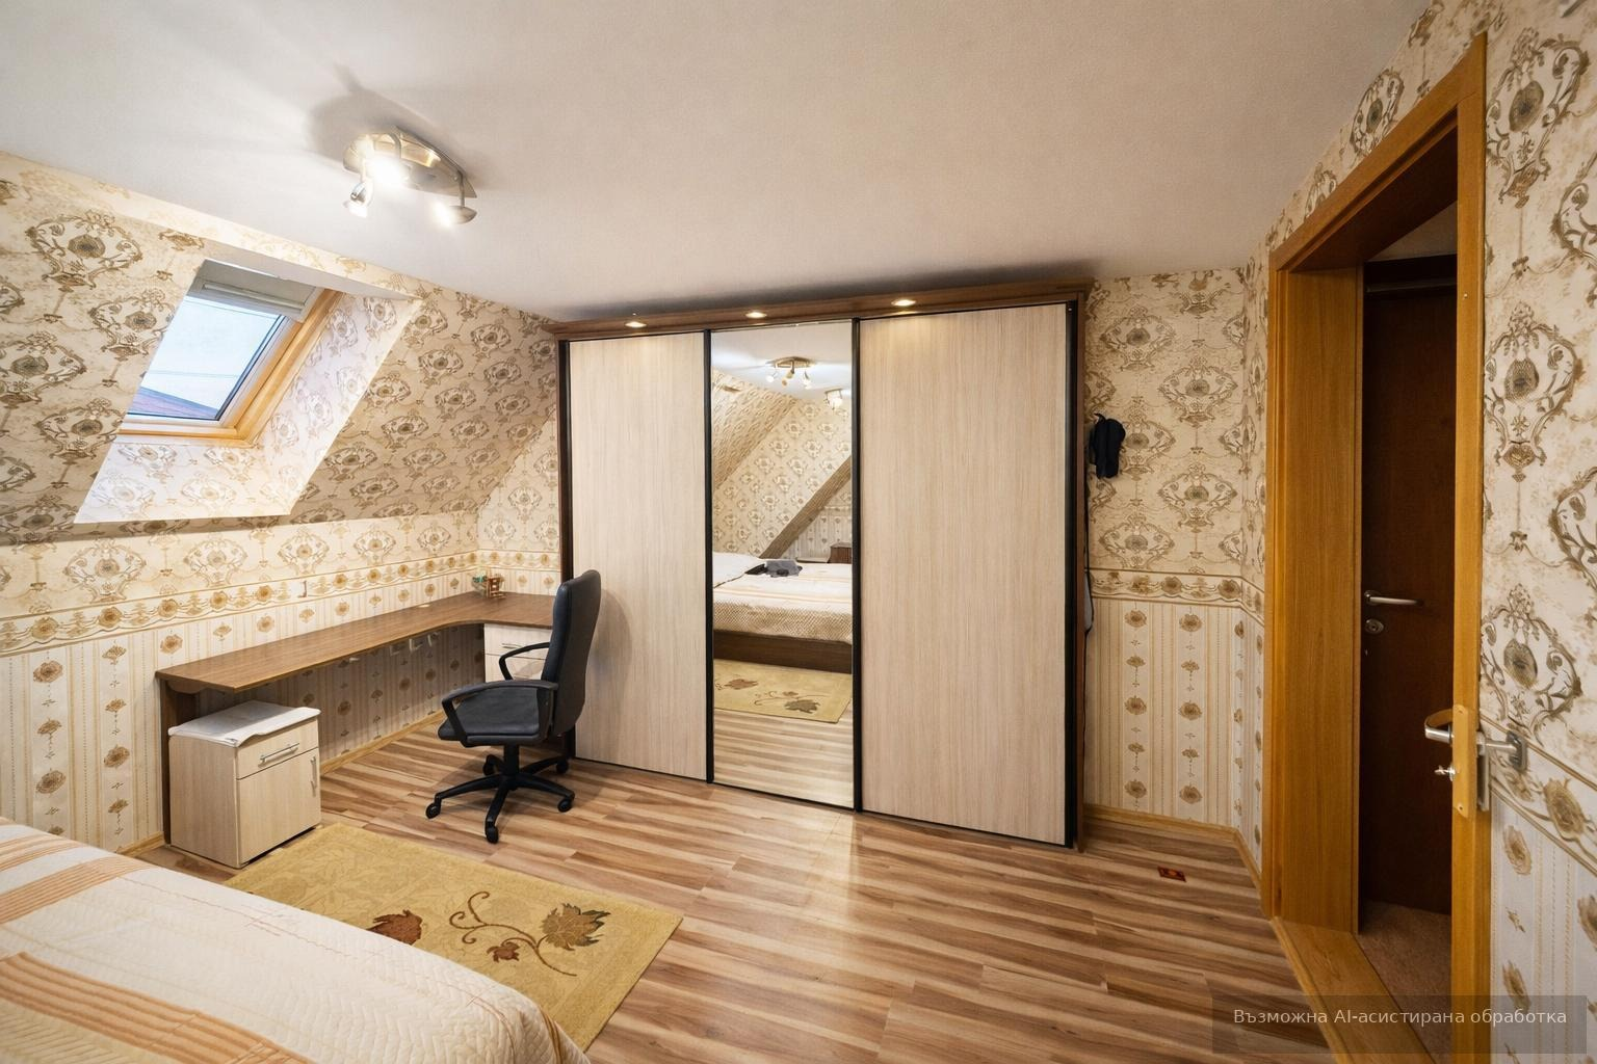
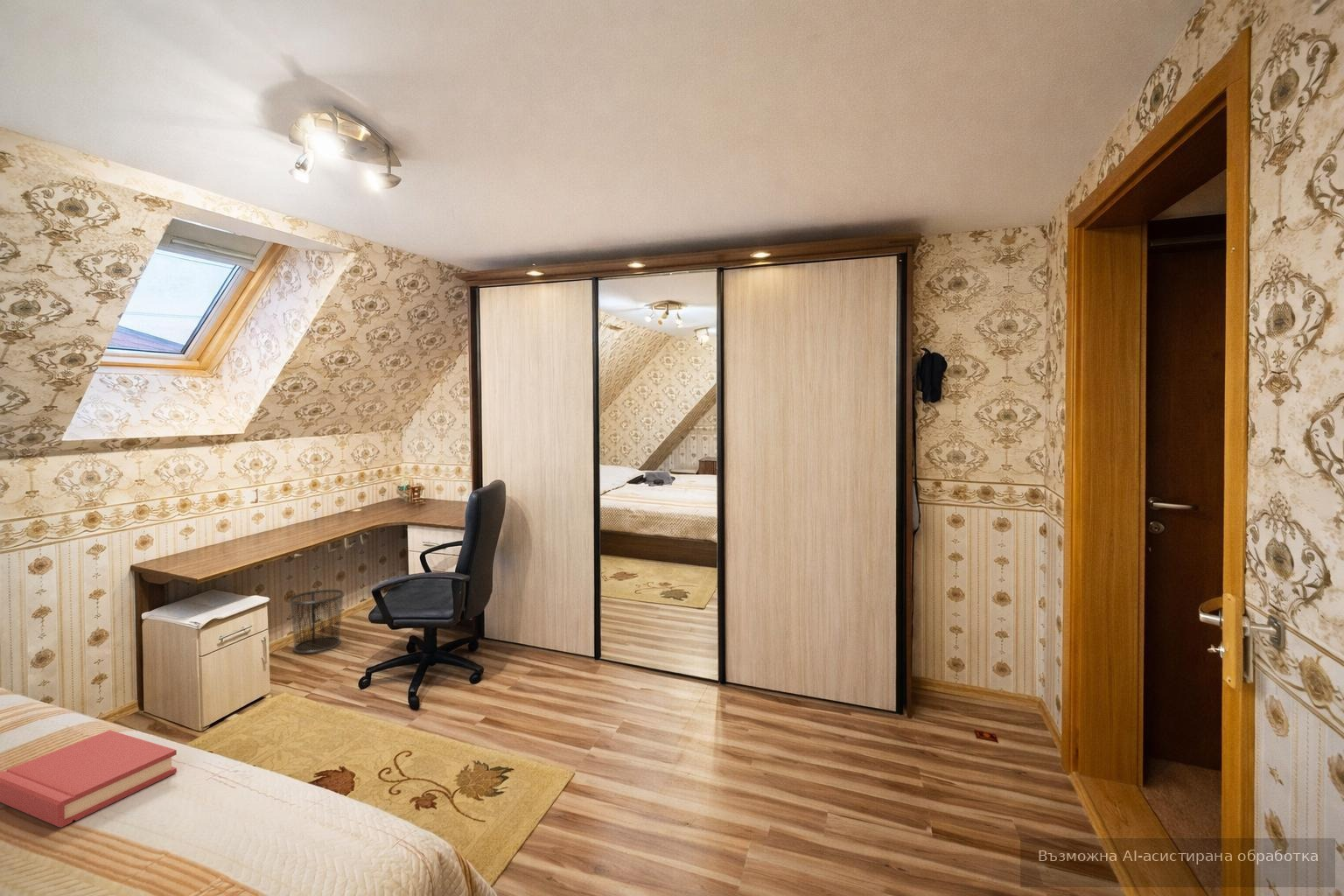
+ waste bin (317, 620)
+ hardback book (87, 774)
